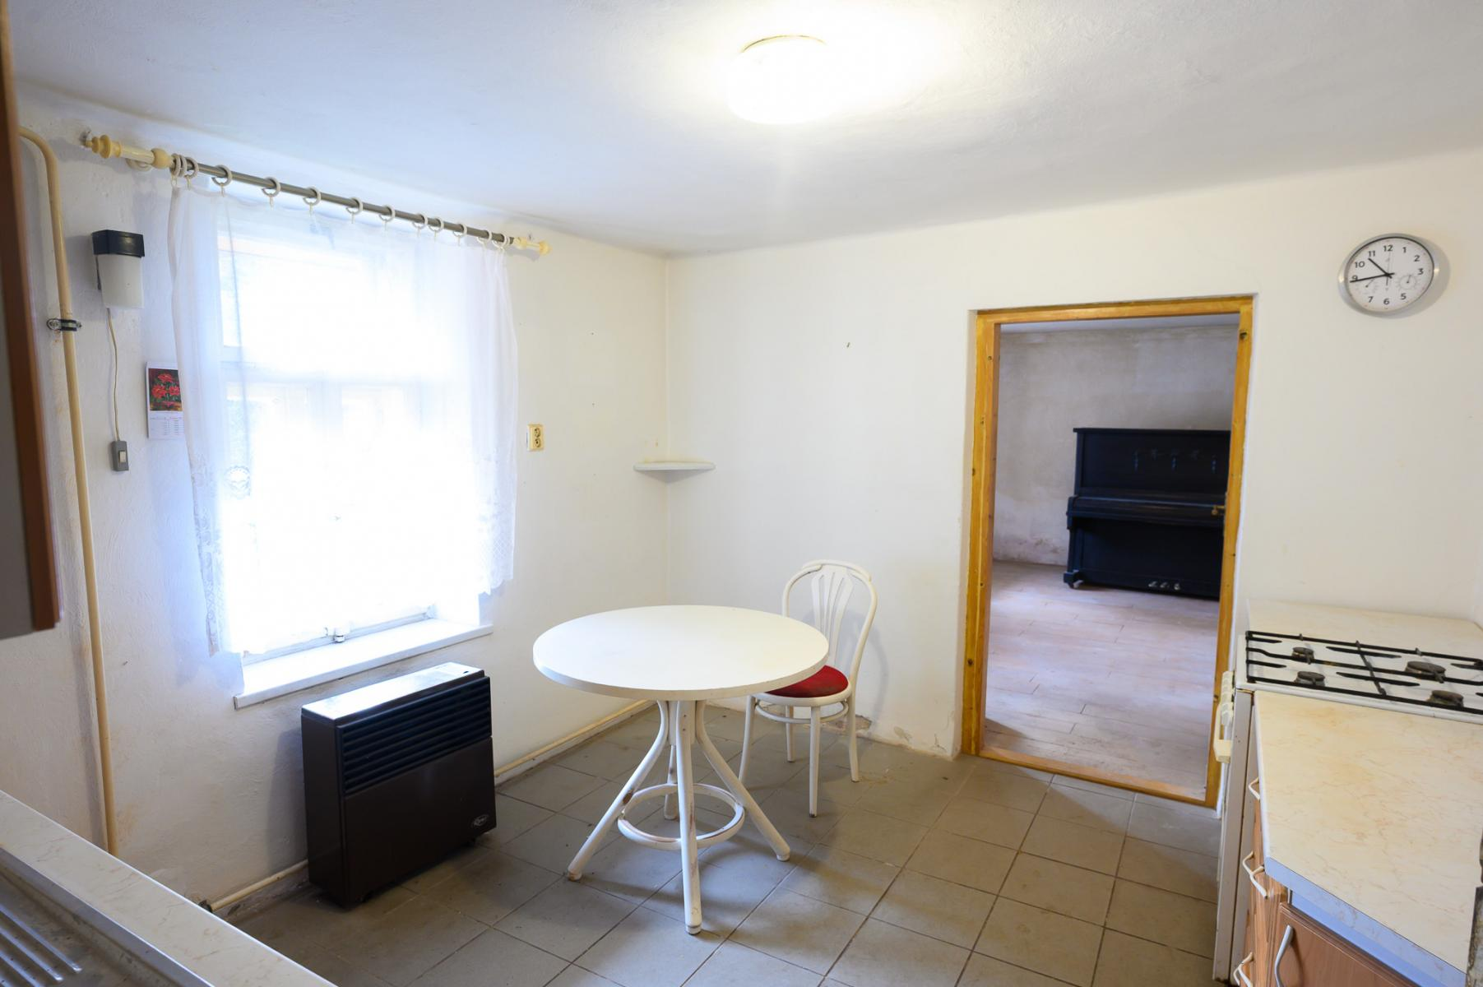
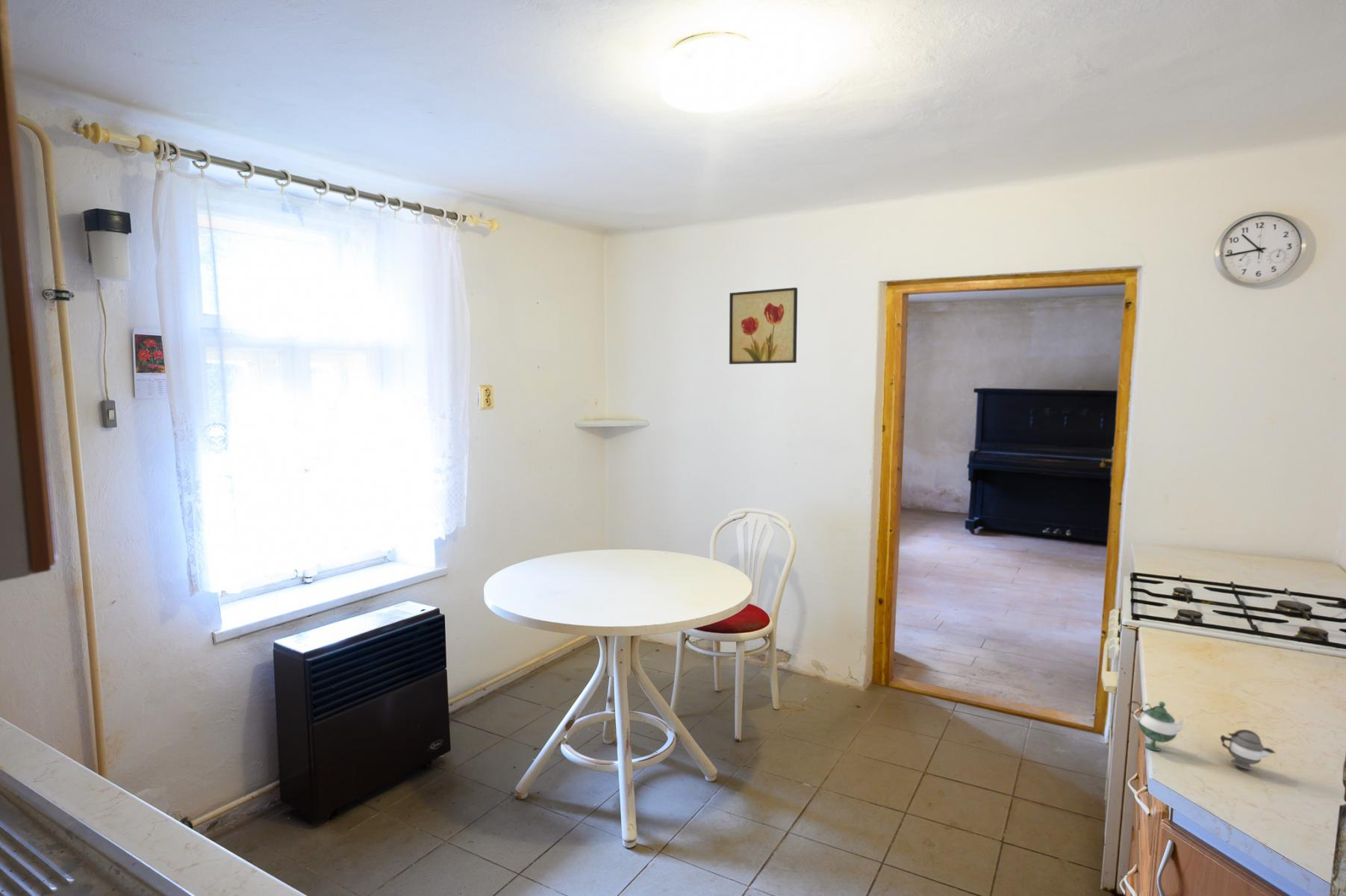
+ teapot (1182, 727)
+ wall art (763, 327)
